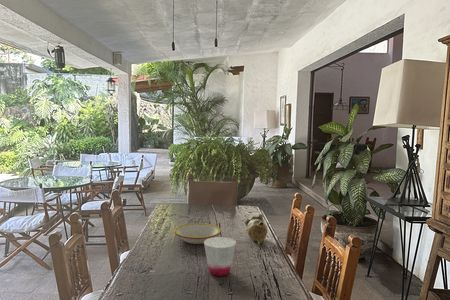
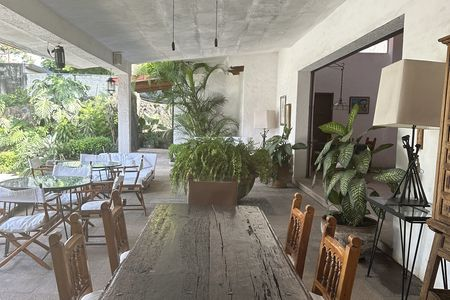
- bowl (197, 234)
- cup (219, 257)
- teapot (257, 228)
